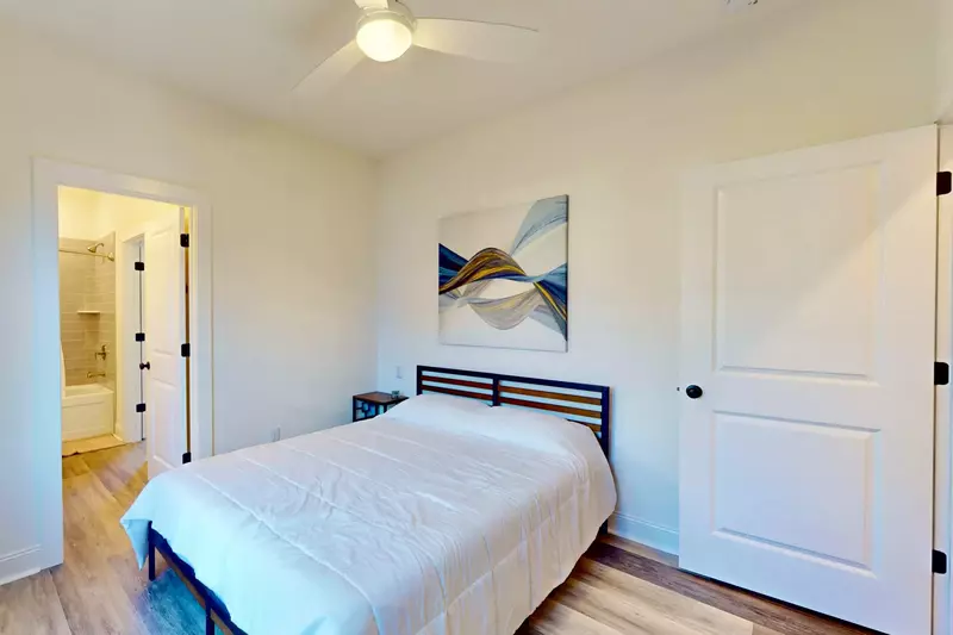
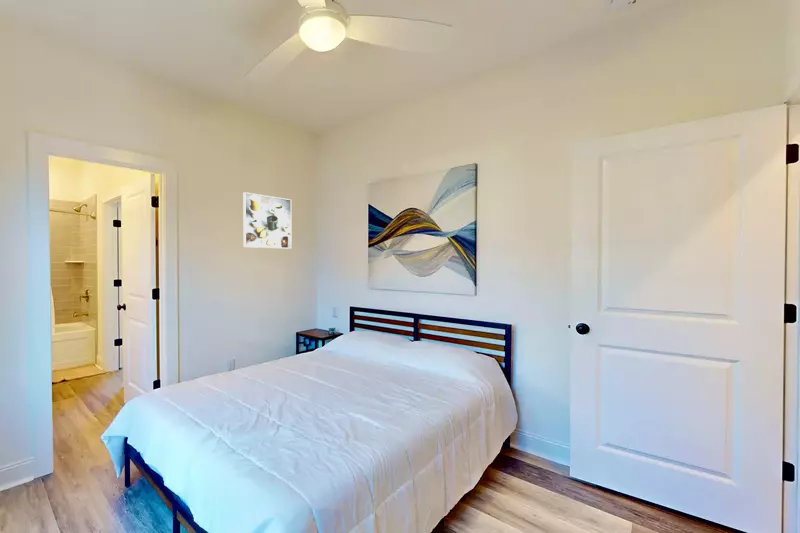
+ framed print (268, 222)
